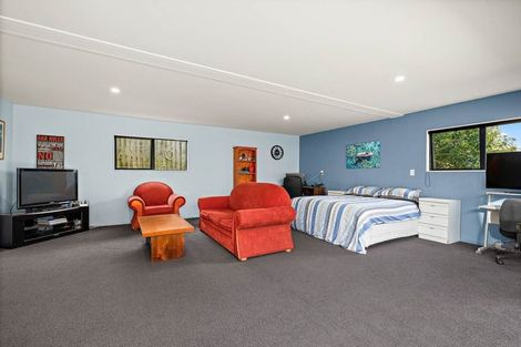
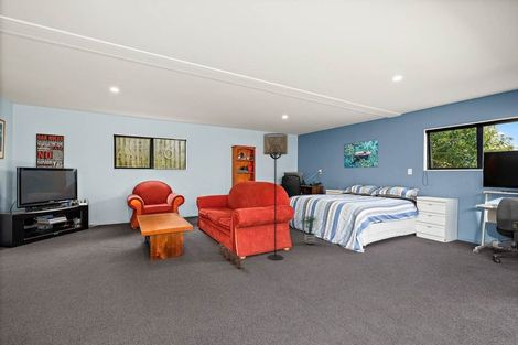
+ potted plant (309, 229)
+ sculpture bust (228, 252)
+ floor lamp (274, 196)
